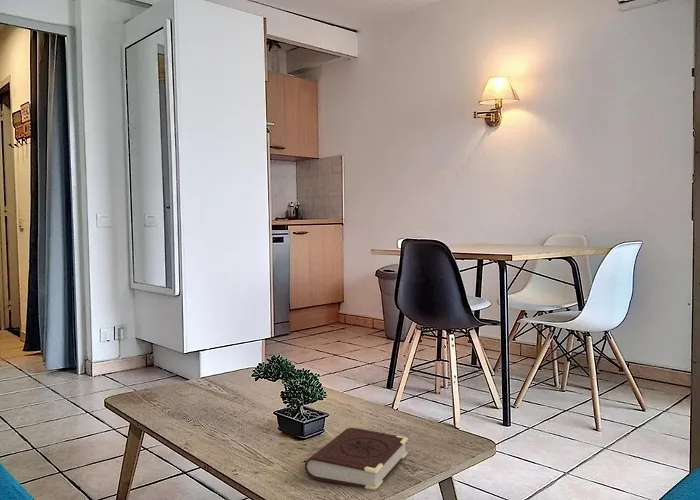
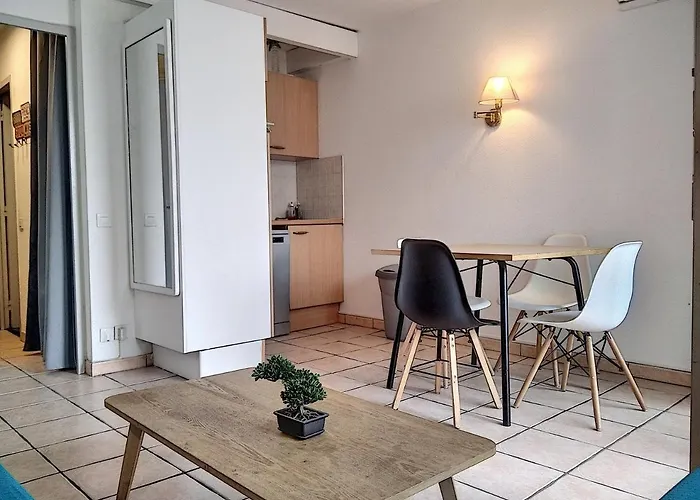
- book (358, 455)
